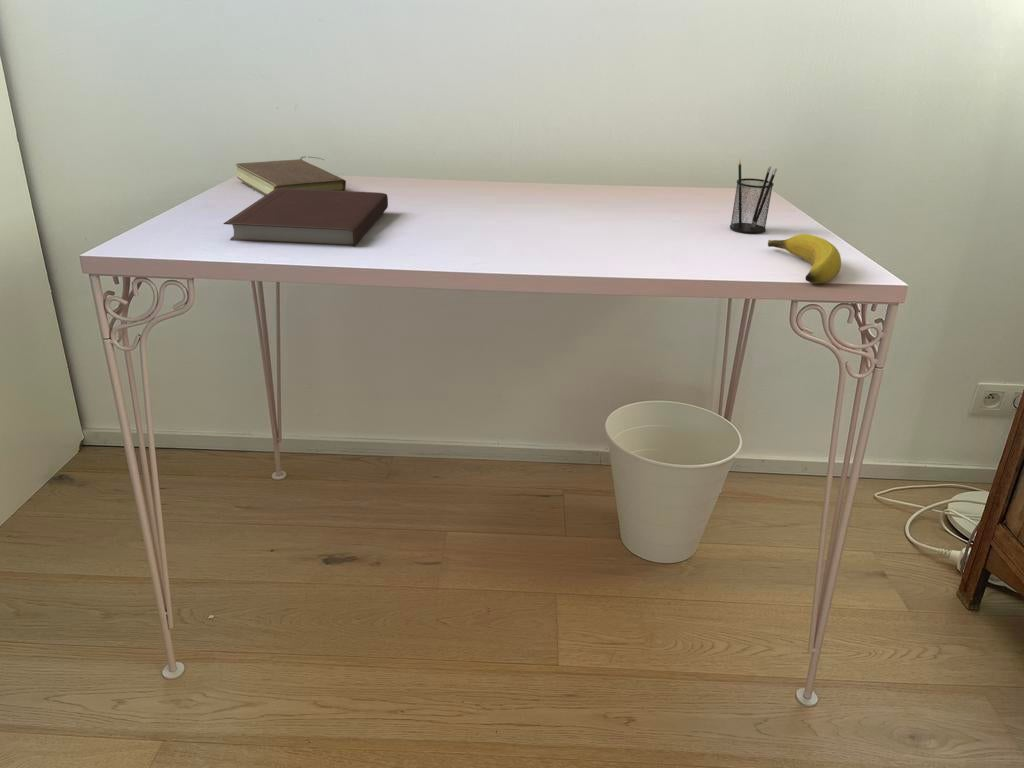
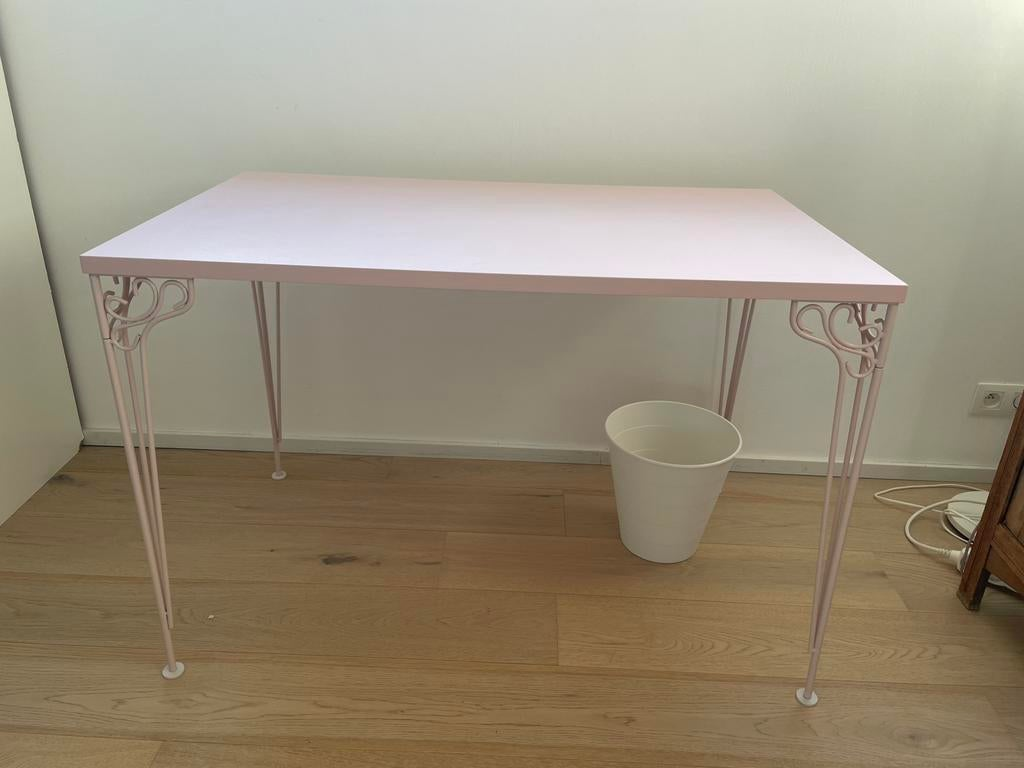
- pencil holder (753, 194)
- notebook (312, 215)
- book (299, 176)
- banana (807, 252)
